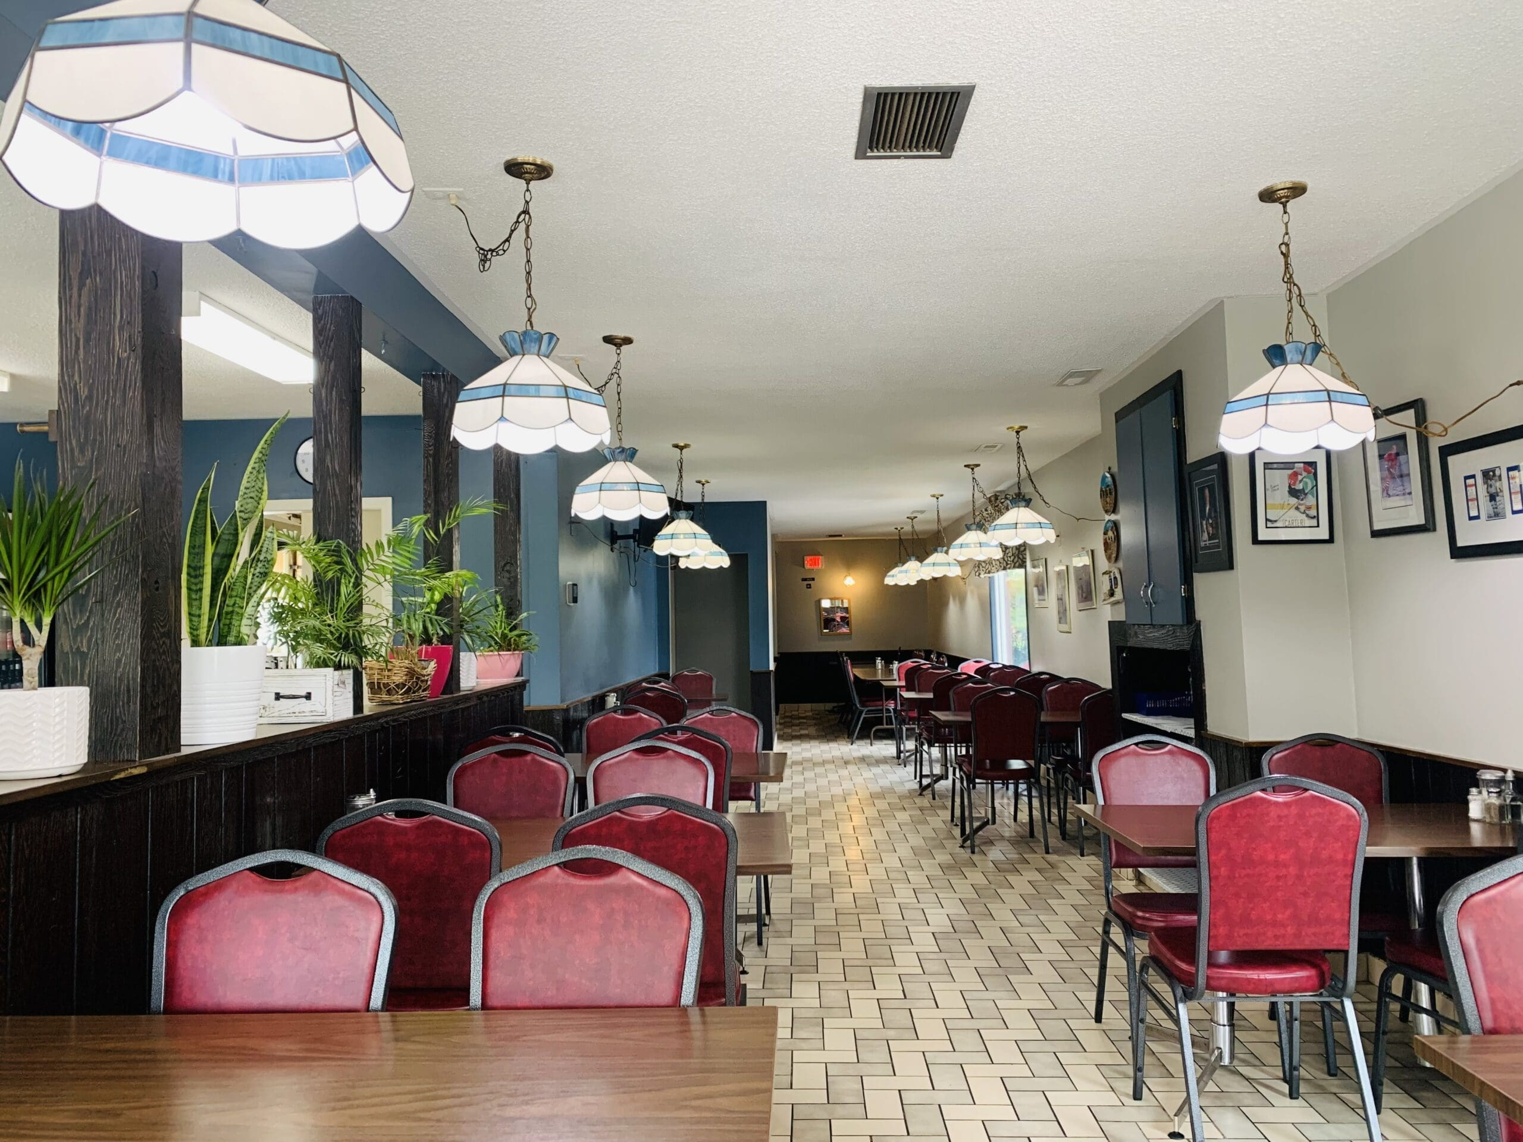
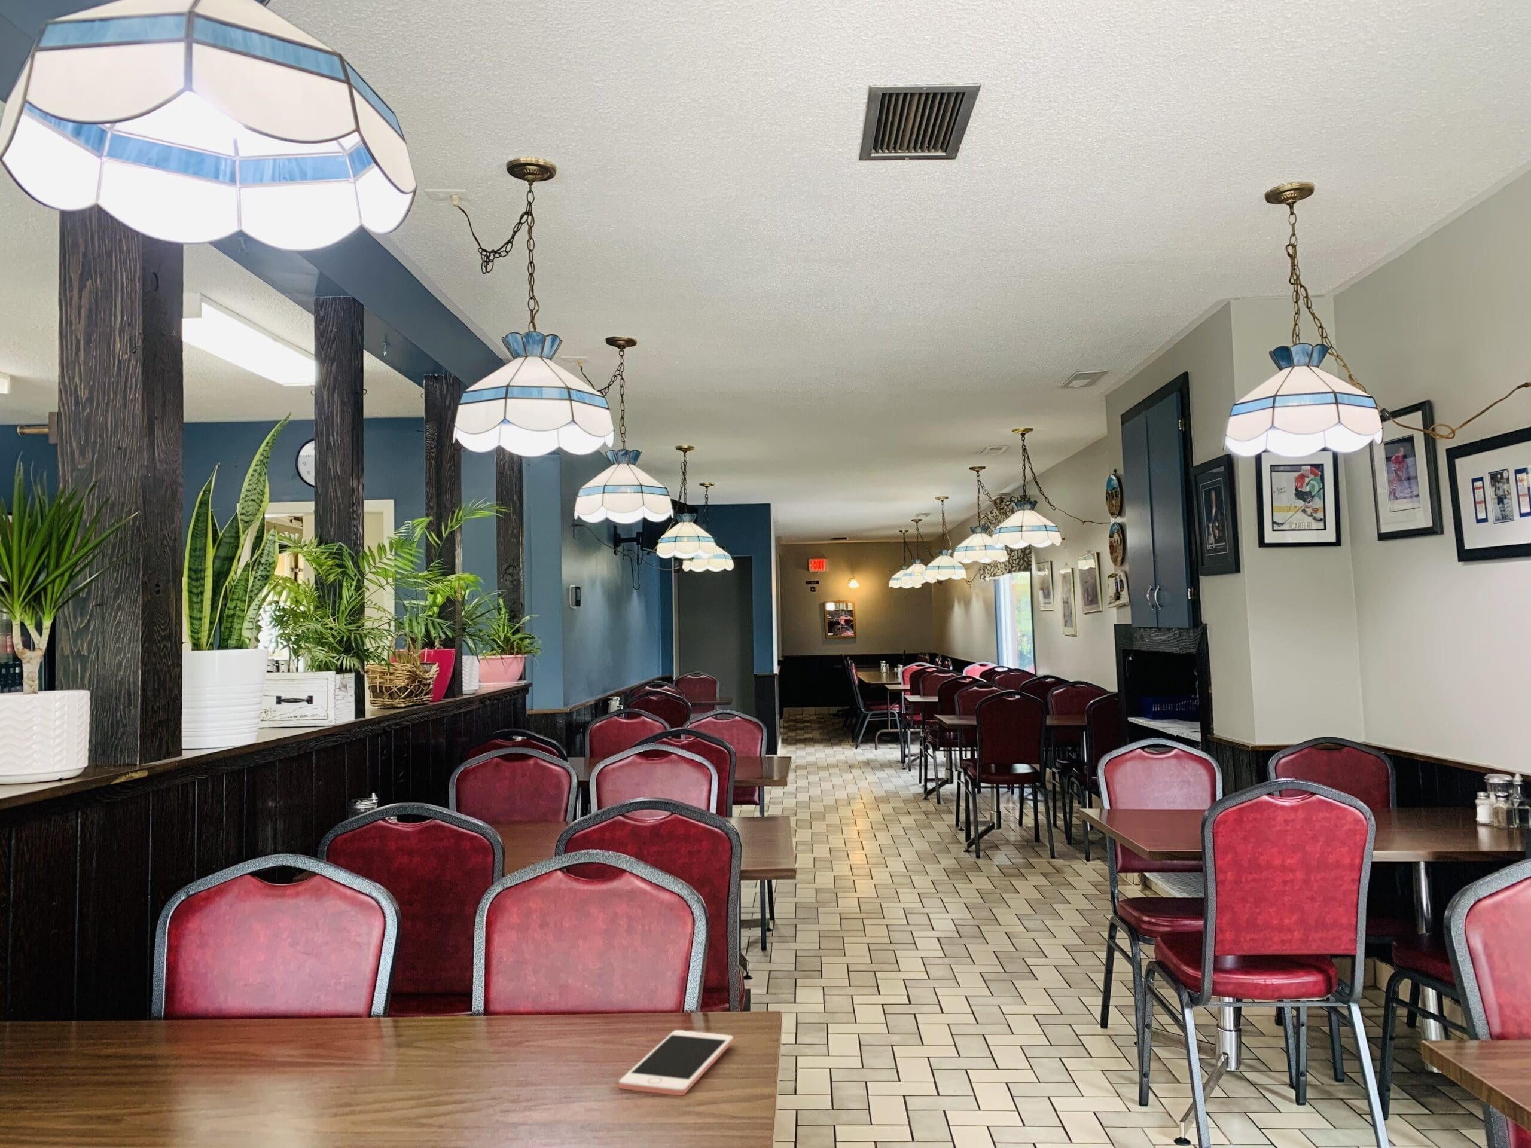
+ cell phone (679, 1061)
